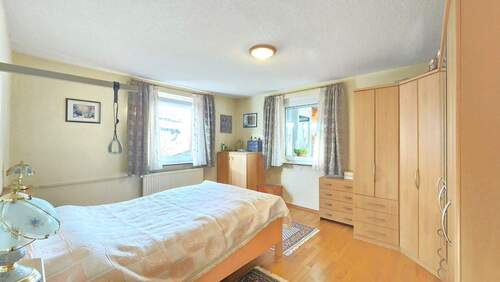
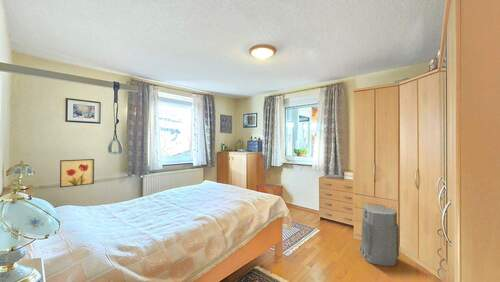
+ air purifier (379, 233)
+ wall art (77, 172)
